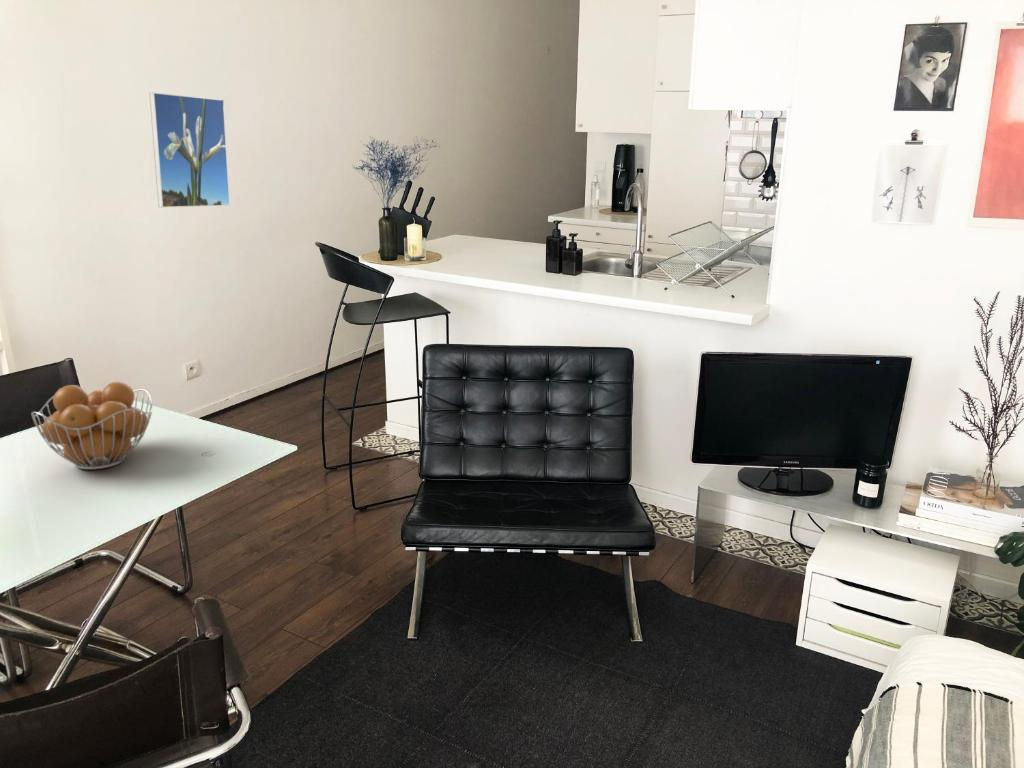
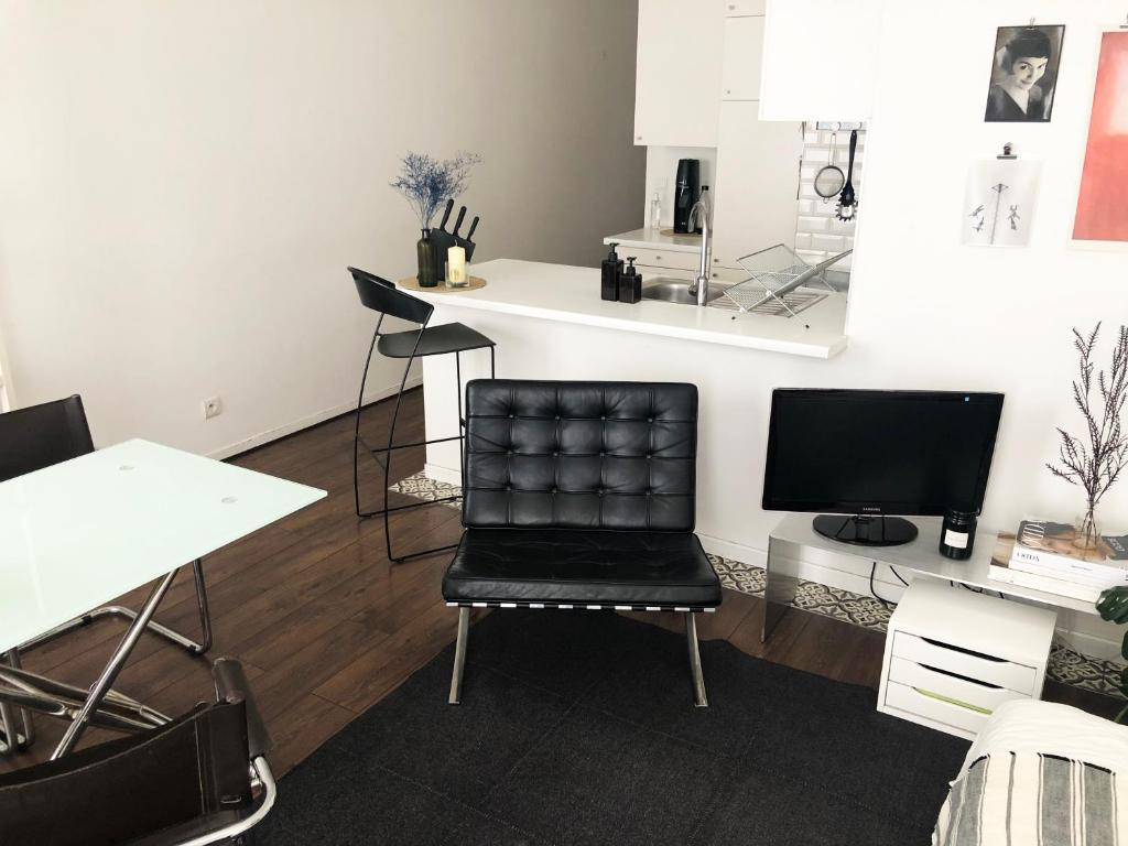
- fruit basket (95, 423)
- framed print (191, 152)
